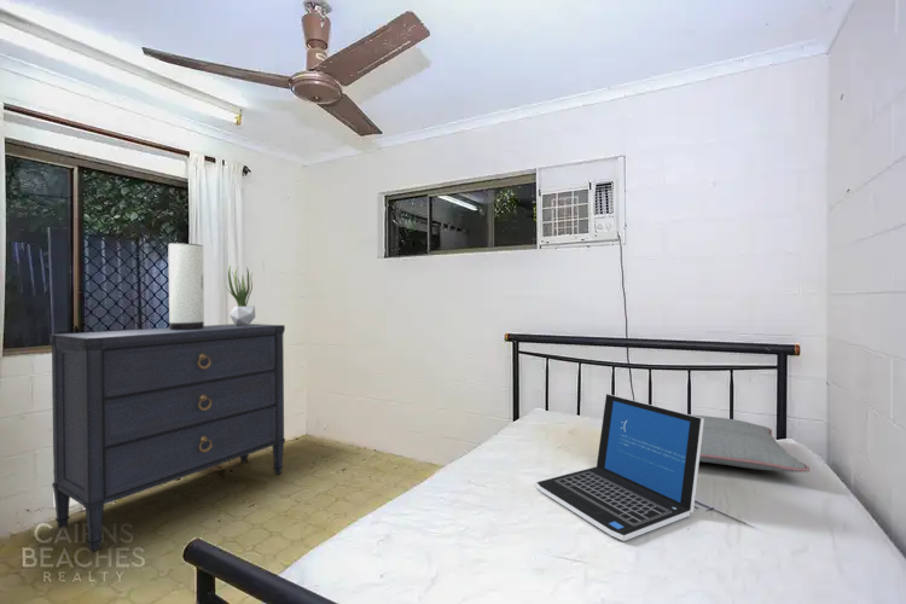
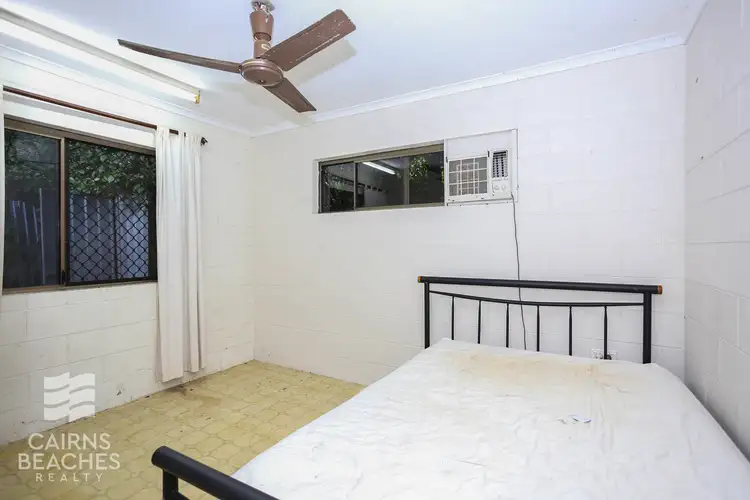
- table lamp (186, 286)
- laptop (614, 454)
- pillow (712, 437)
- potted plant (239, 295)
- dresser (184, 412)
